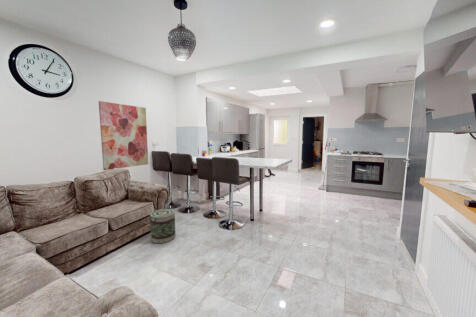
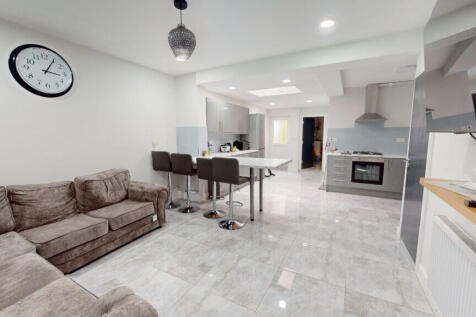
- basket (162, 224)
- wall art (126, 136)
